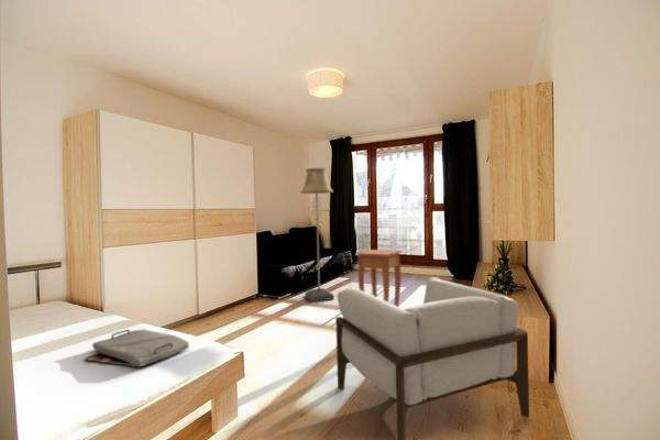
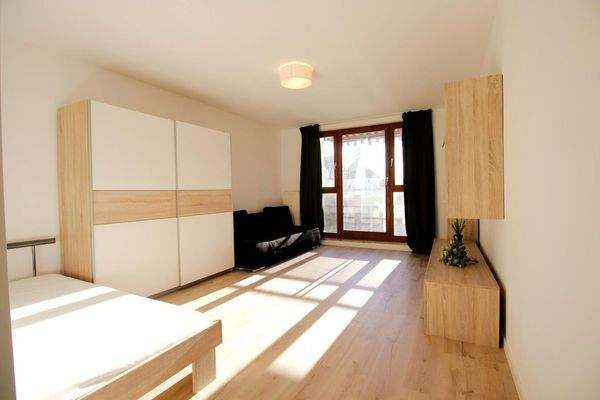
- side table (376, 296)
- serving tray (134, 345)
- floor lamp (317, 233)
- armchair (424, 345)
